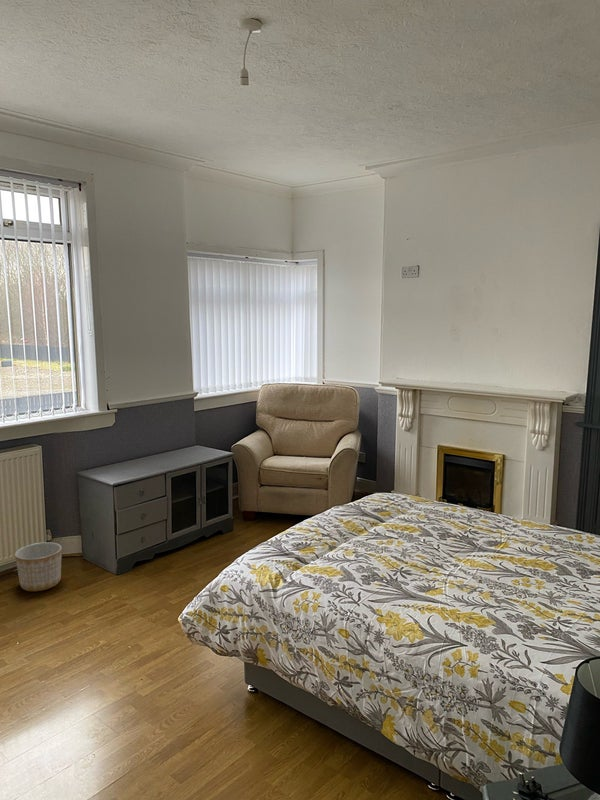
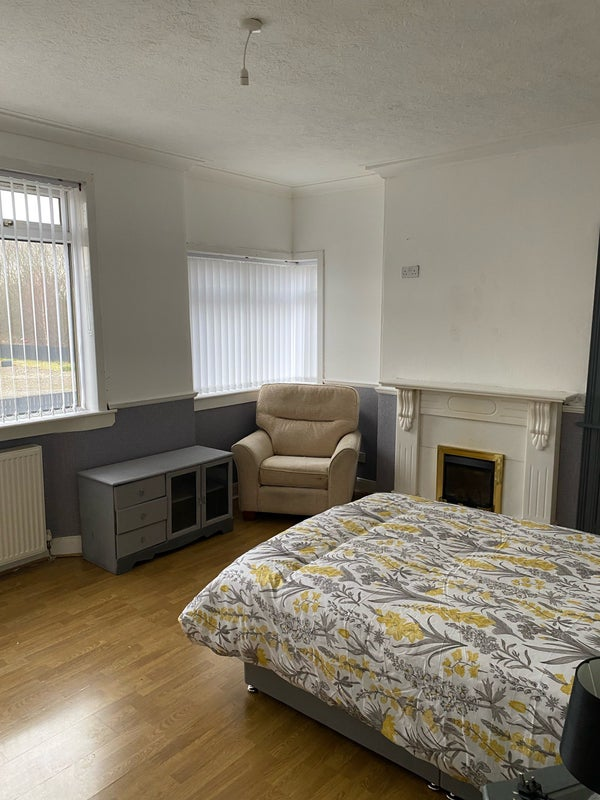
- planter (39, 567)
